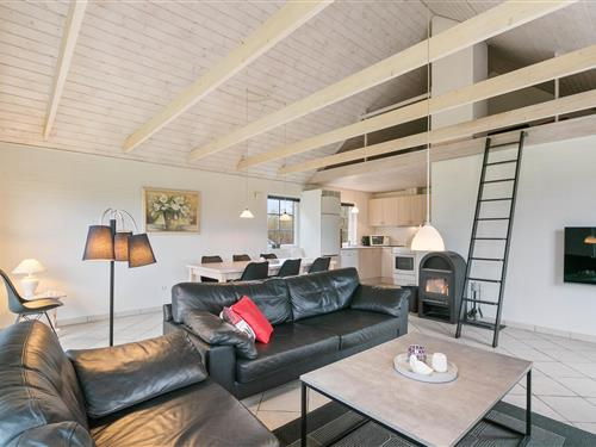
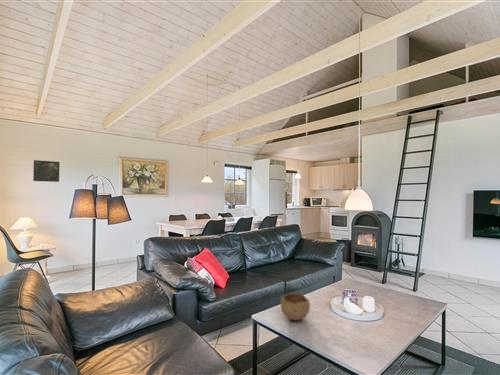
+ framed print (46, 171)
+ bowl (294, 307)
